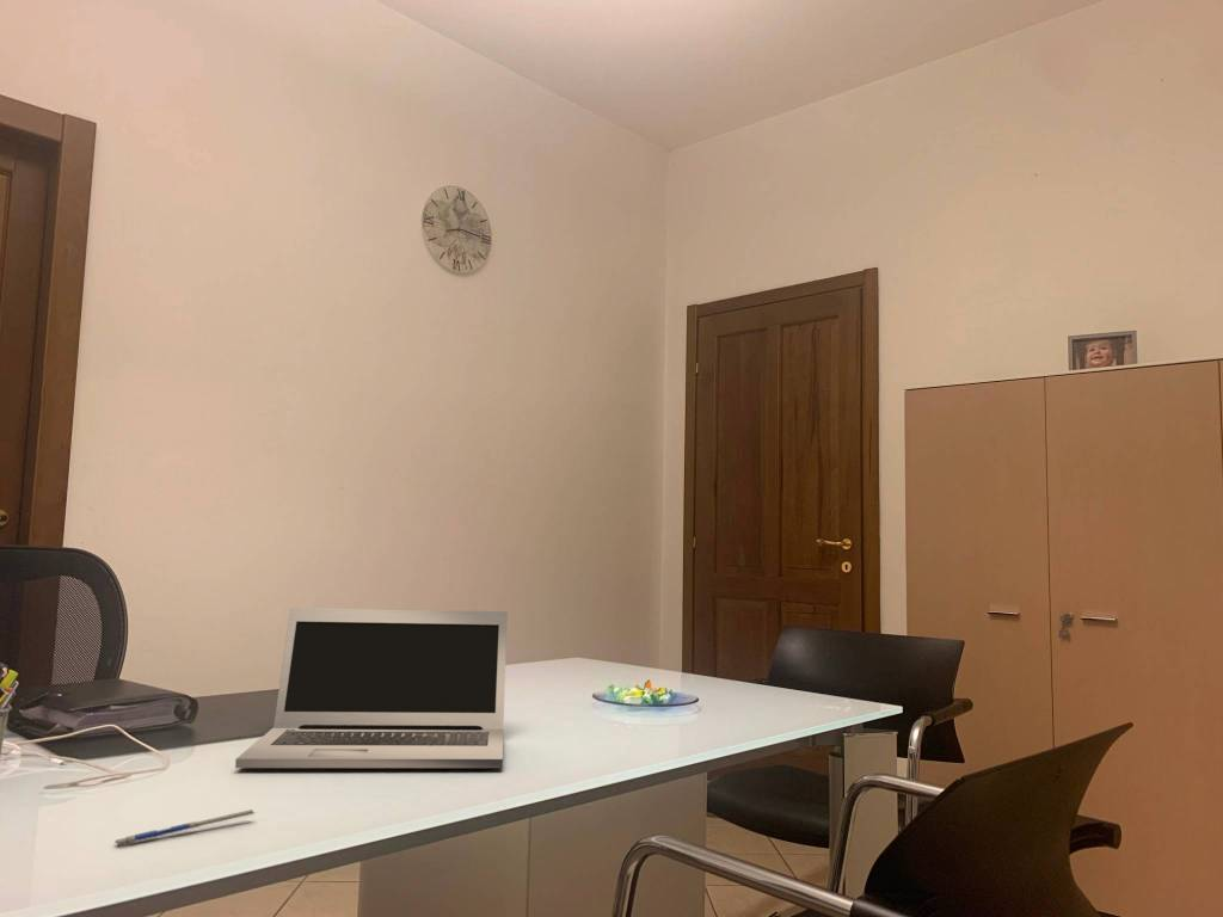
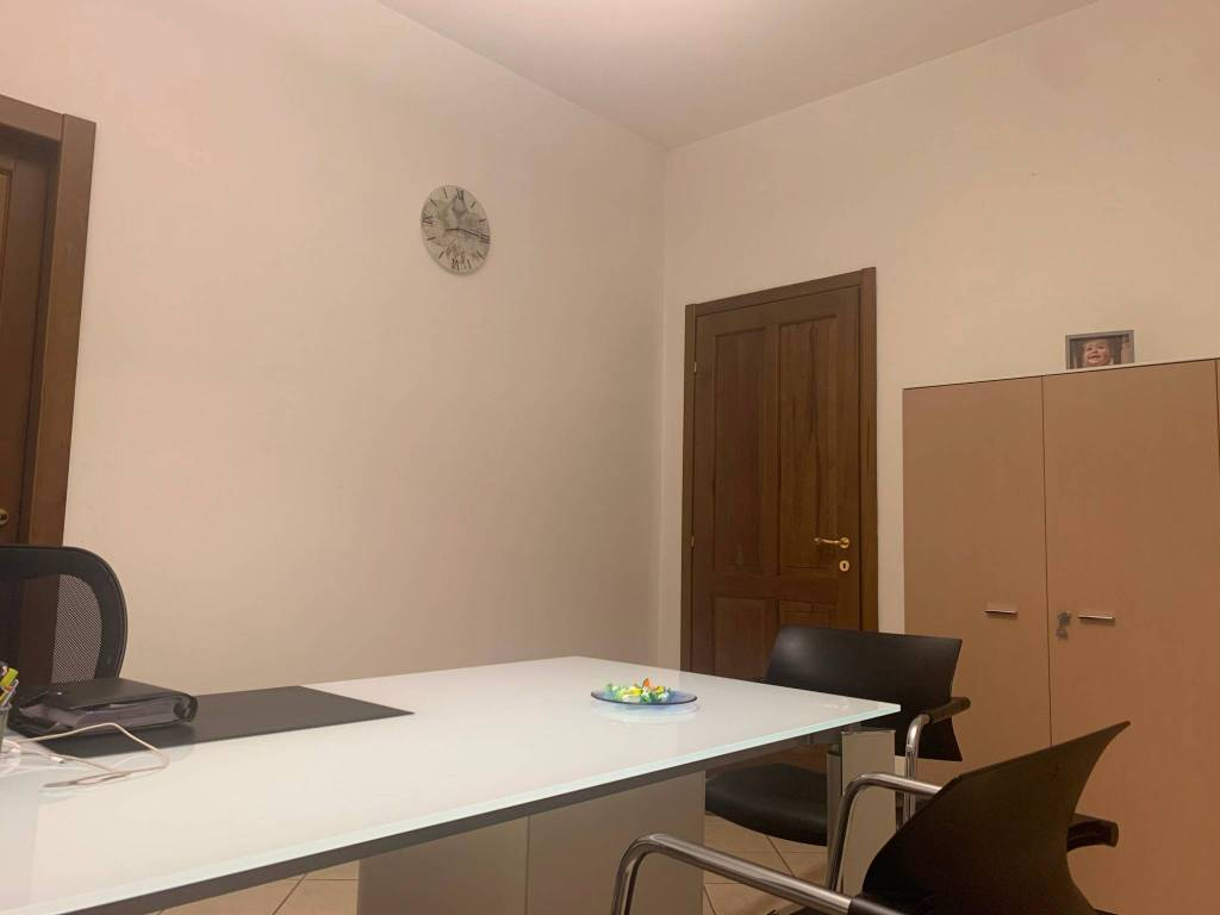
- pen (189, 825)
- laptop (387, 682)
